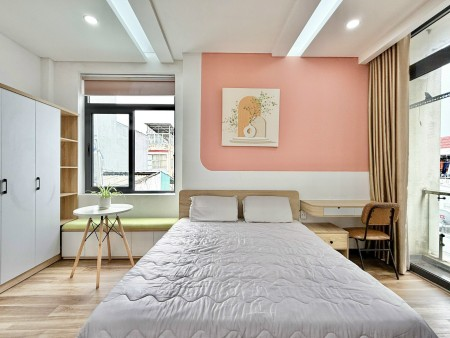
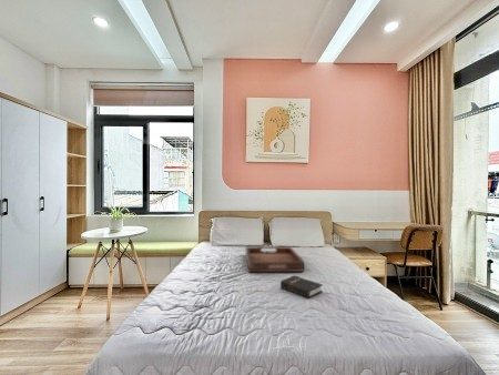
+ hardback book (301, 286)
+ serving tray (272, 257)
